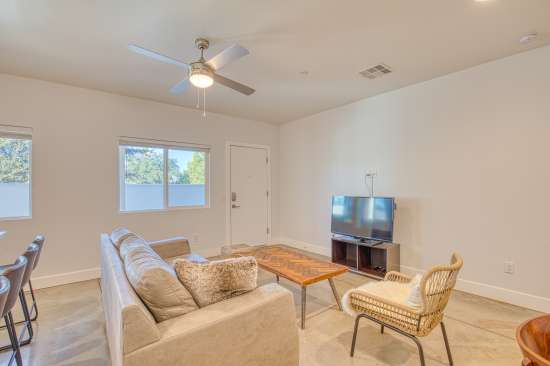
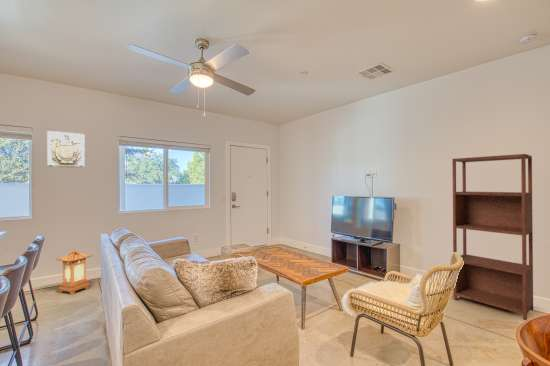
+ wall sculpture (66, 149)
+ lantern (74, 269)
+ shelving unit (490, 230)
